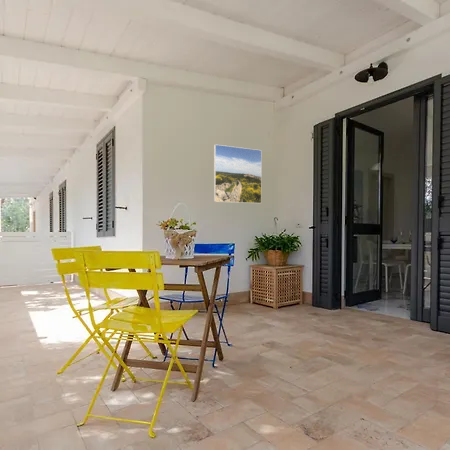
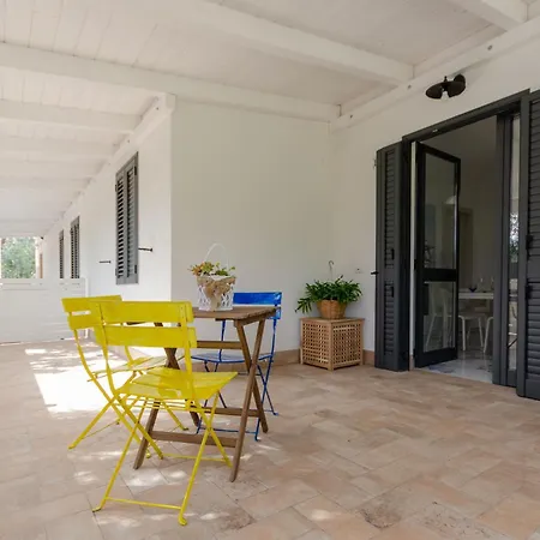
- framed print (238, 175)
